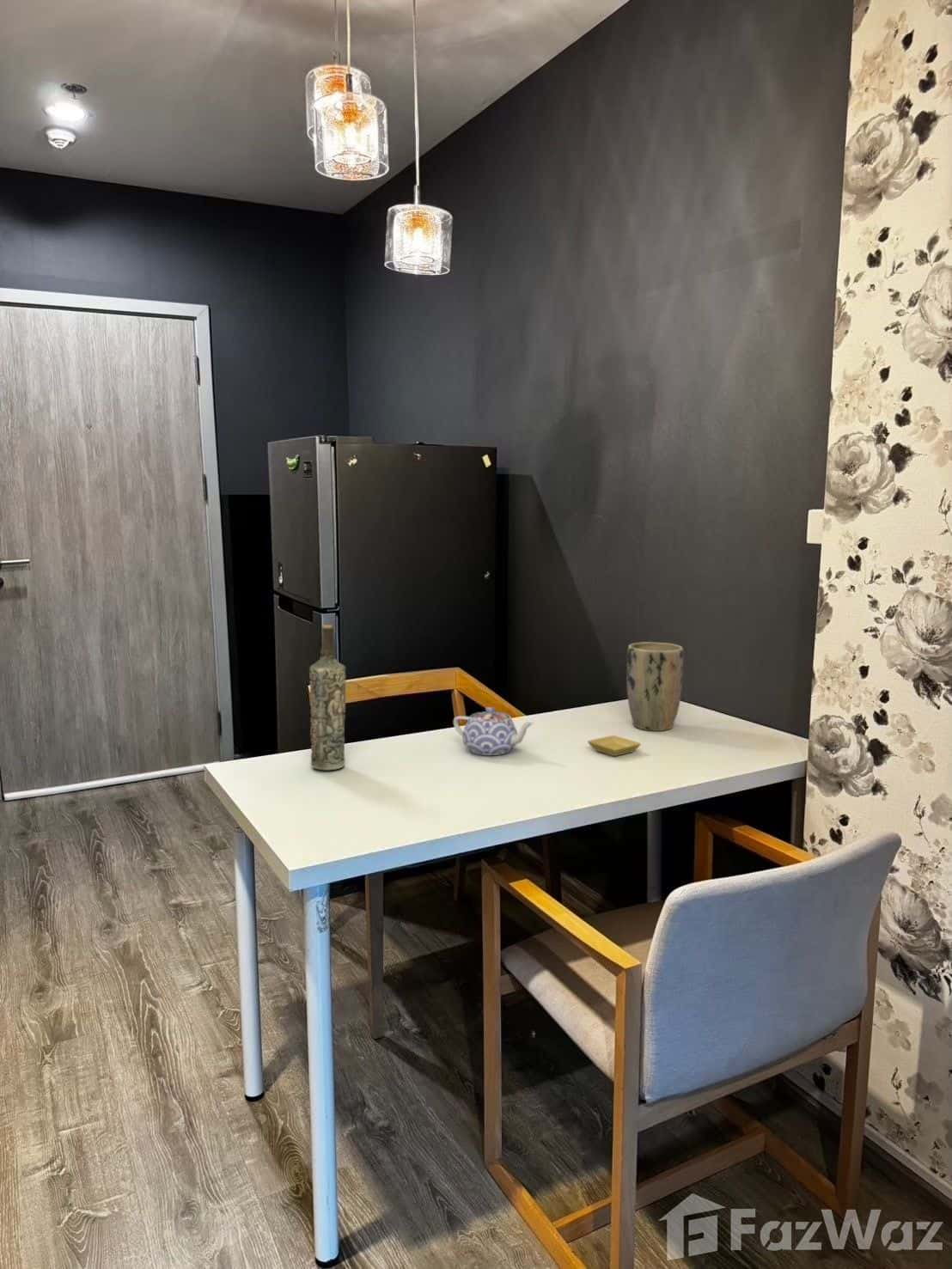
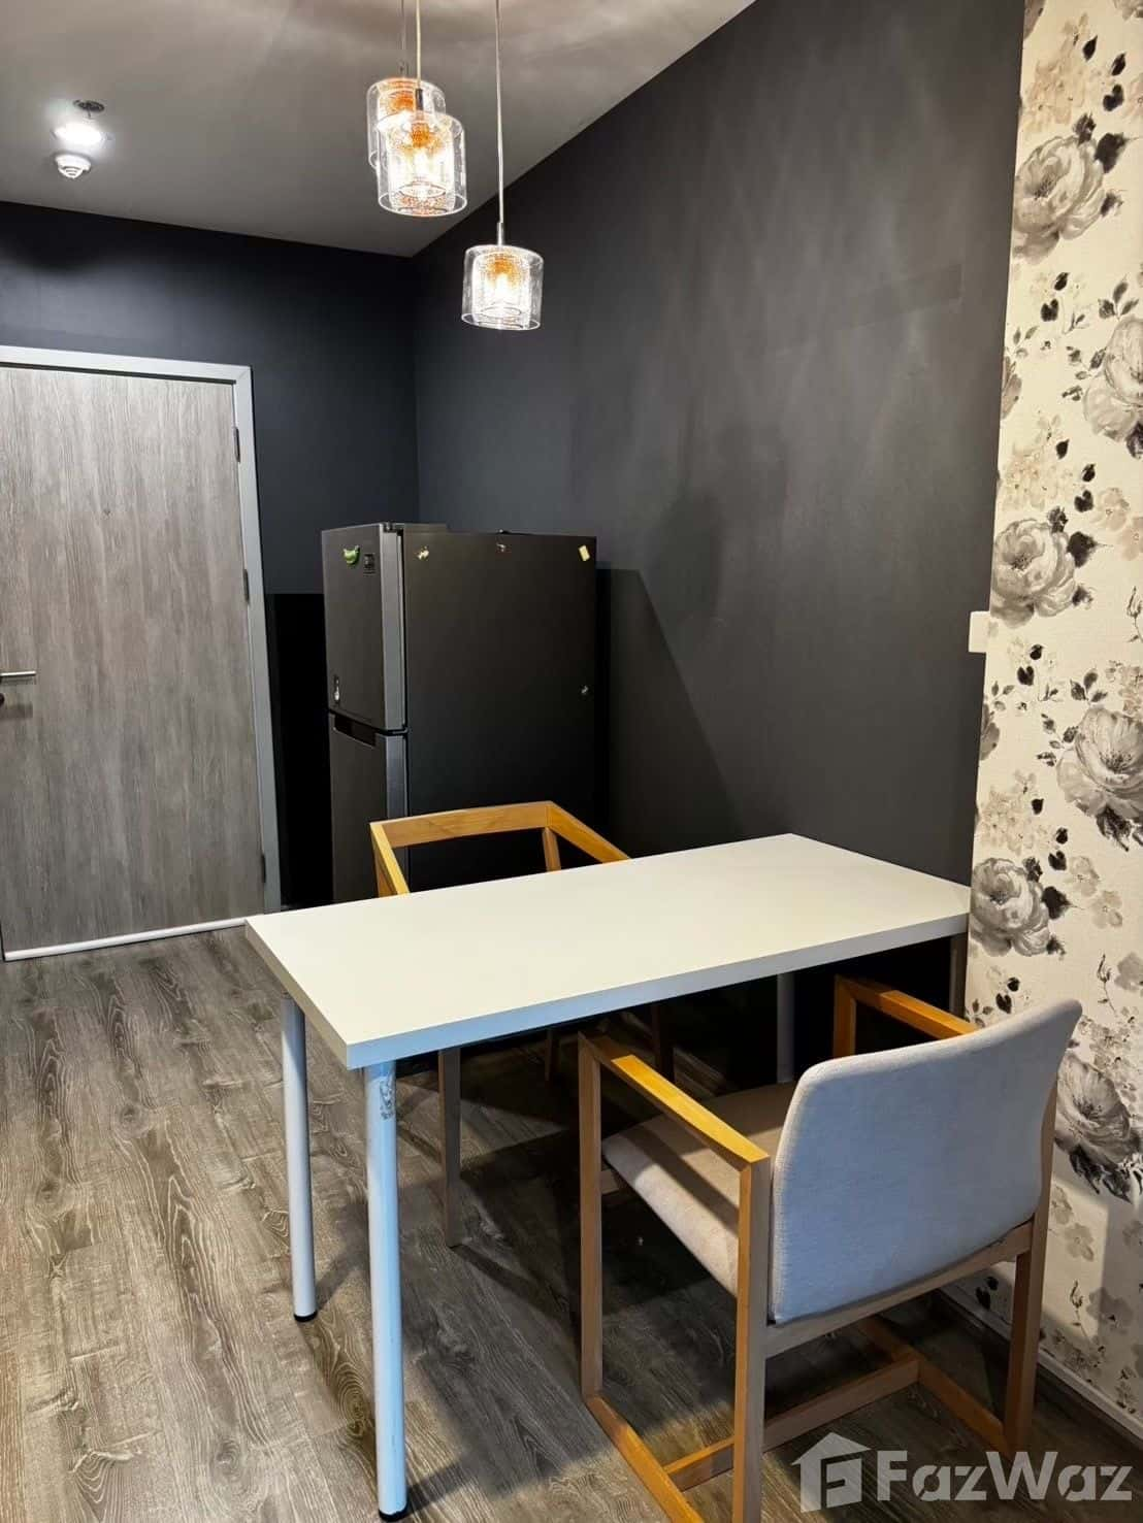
- plant pot (654, 686)
- saucer (613, 746)
- teapot (492, 729)
- bottle (327, 697)
